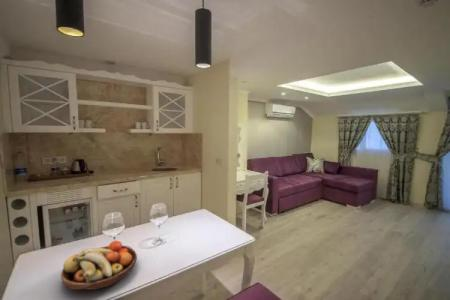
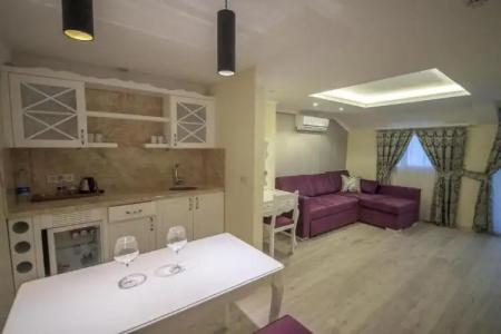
- fruit bowl (101, 259)
